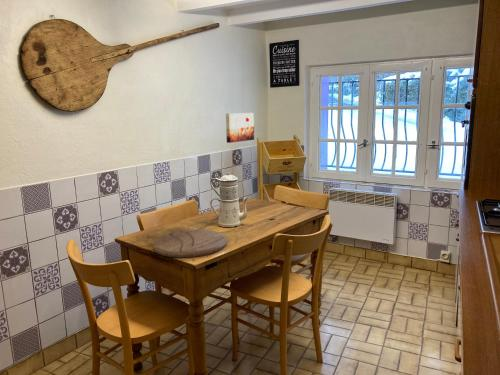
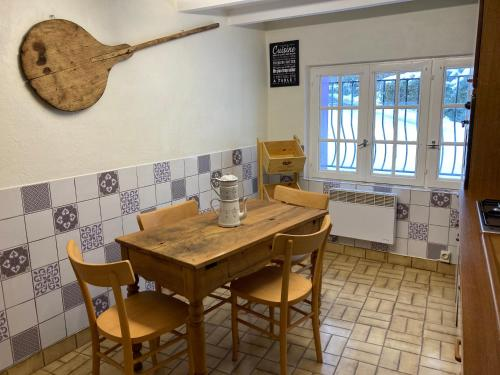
- cutting board (190, 242)
- wall art (240, 127)
